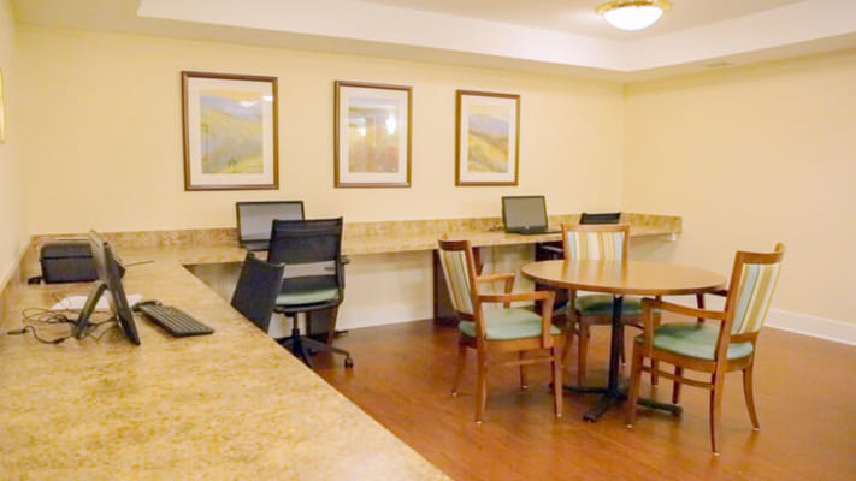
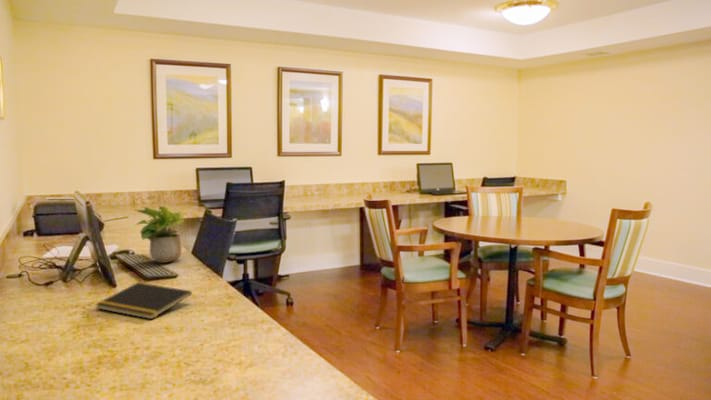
+ potted plant (160, 232)
+ notepad (144, 299)
